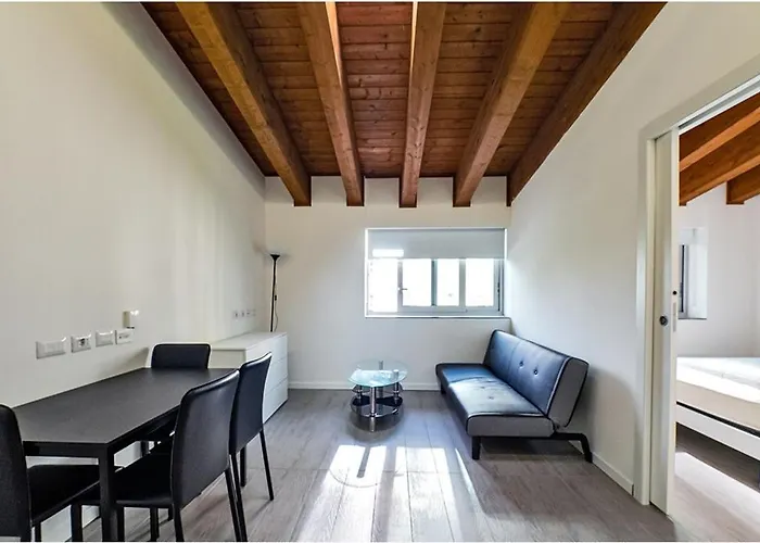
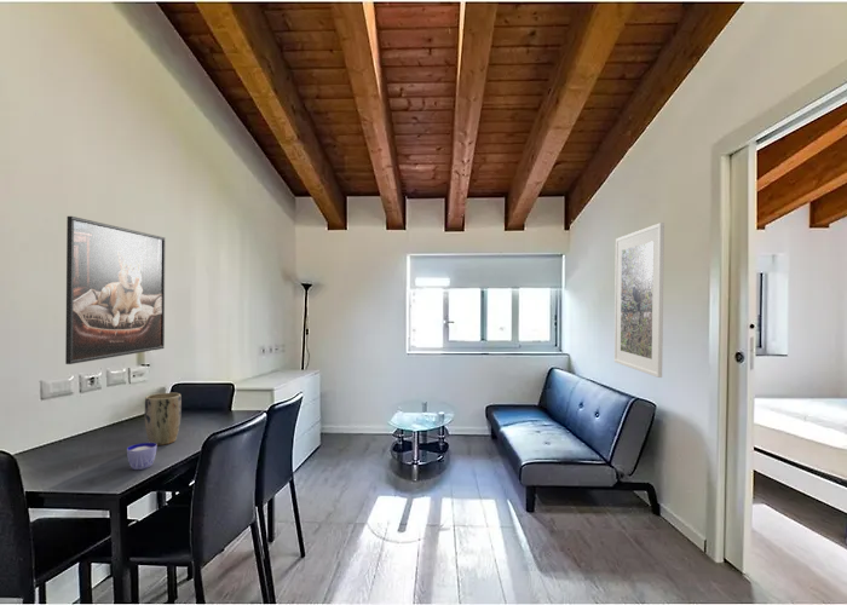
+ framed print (635, 300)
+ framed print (122, 292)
+ cup (142, 455)
+ plant pot (162, 419)
